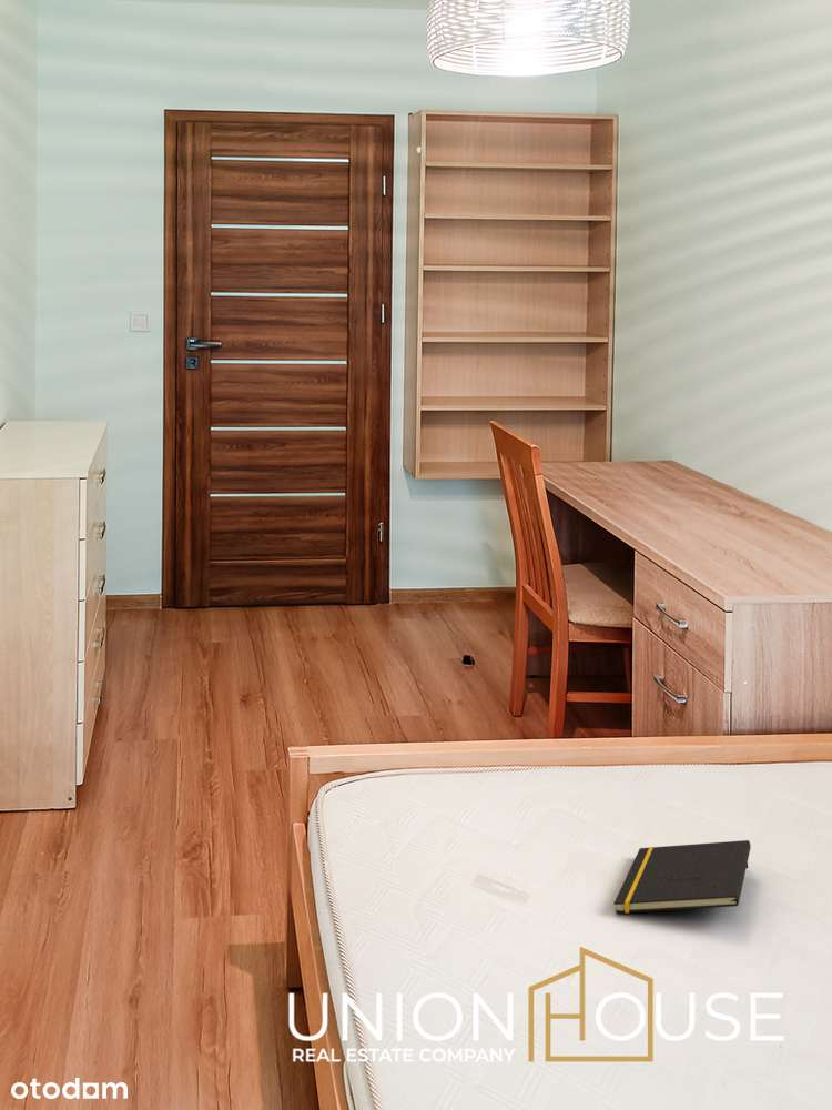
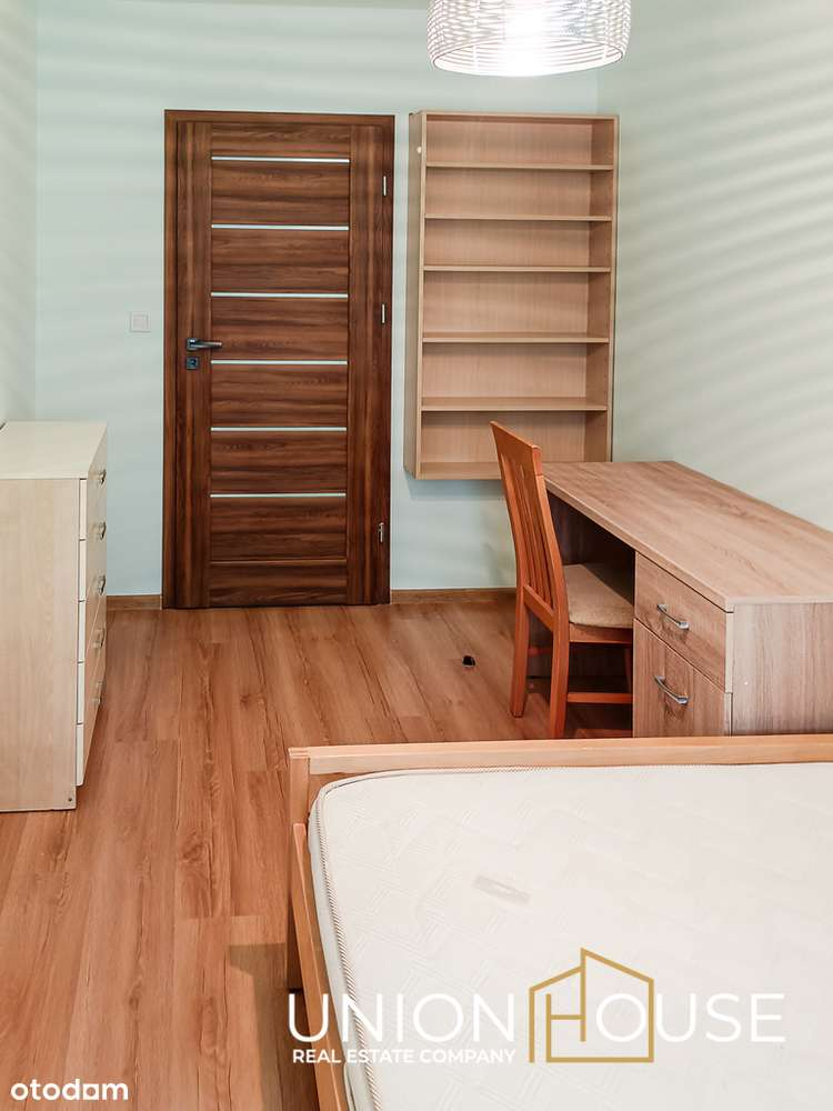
- notepad (684, 875)
